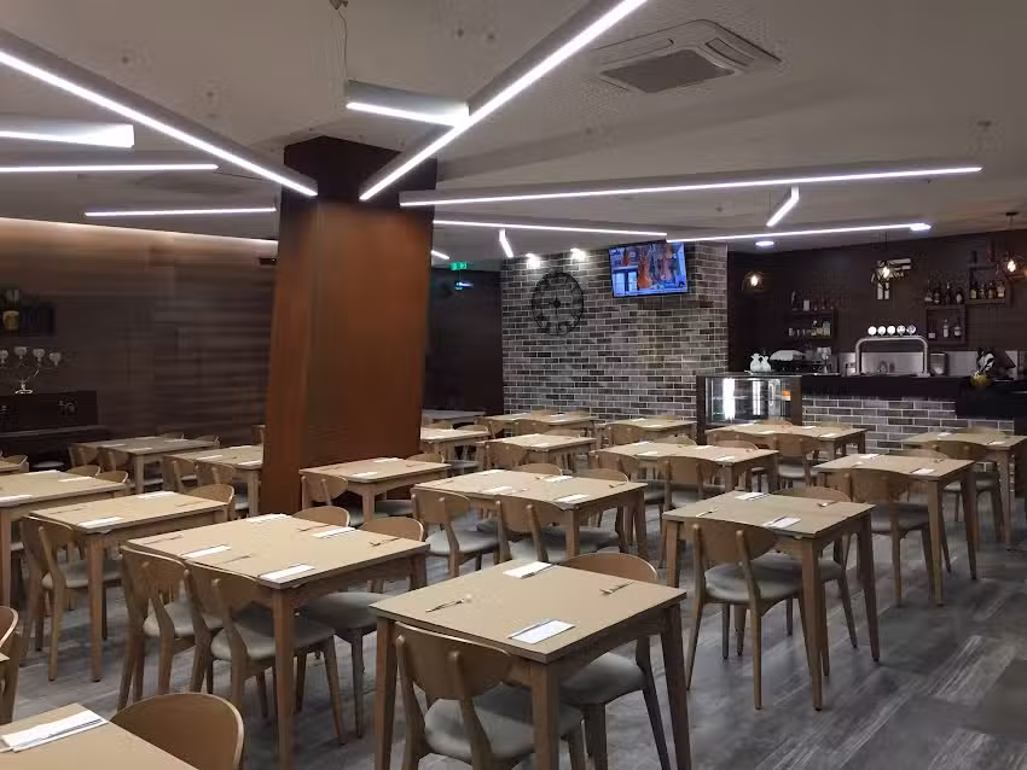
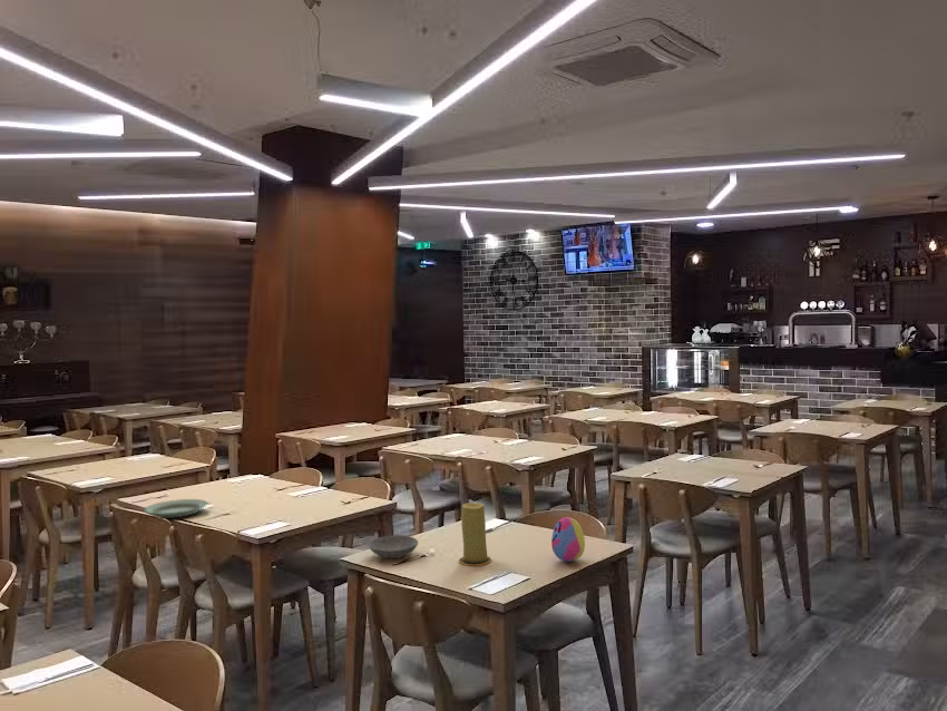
+ bowl (393, 548)
+ decorative egg (567, 539)
+ plate (176, 509)
+ candle (473, 532)
